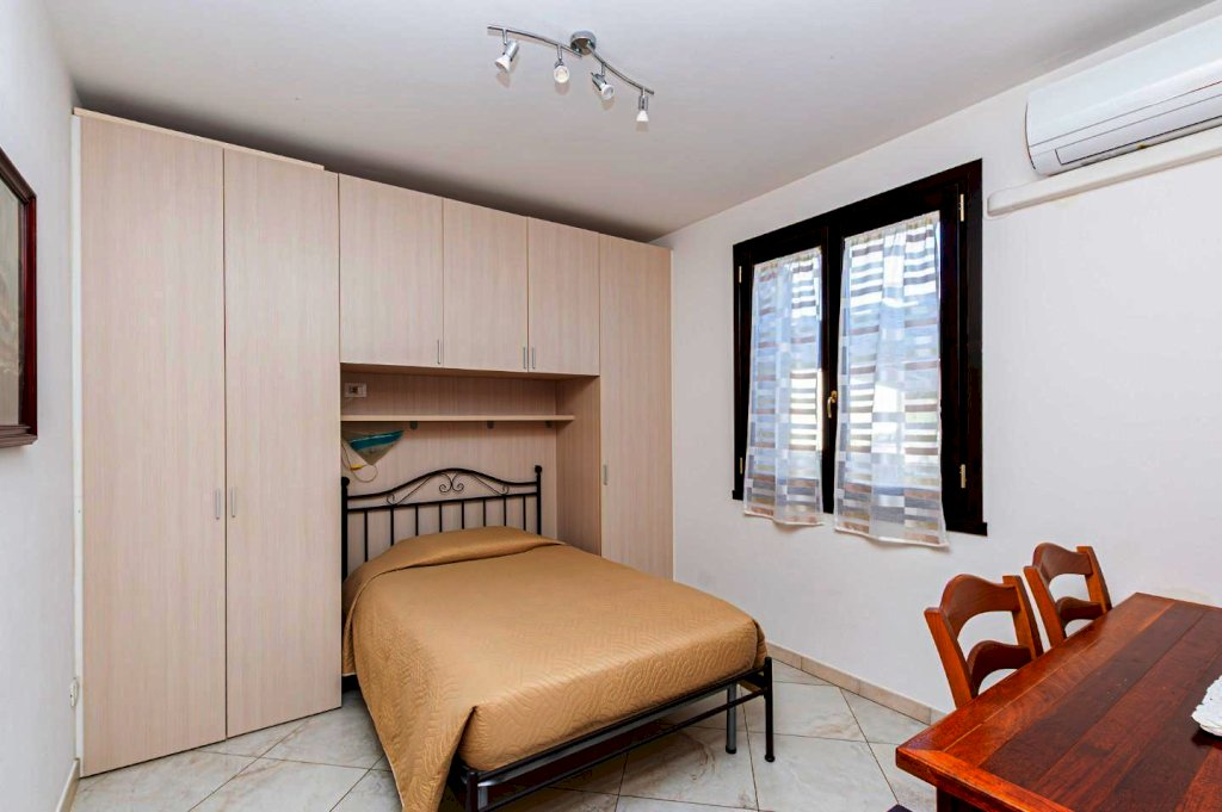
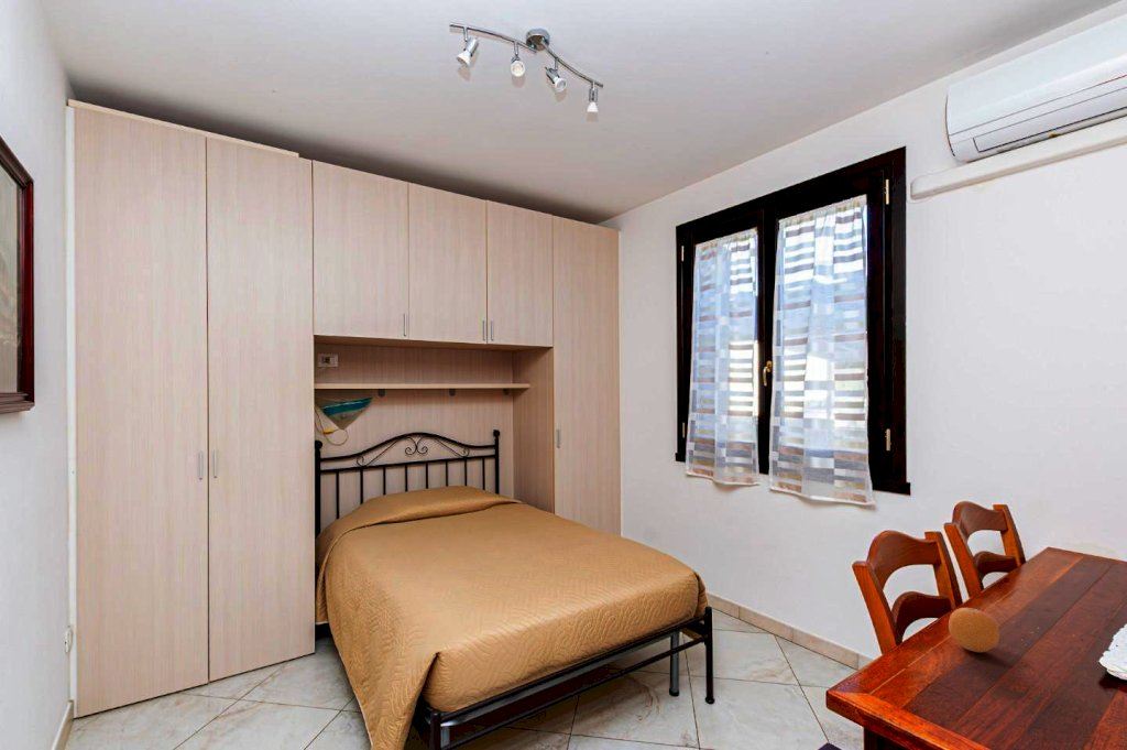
+ fruit (973, 629)
